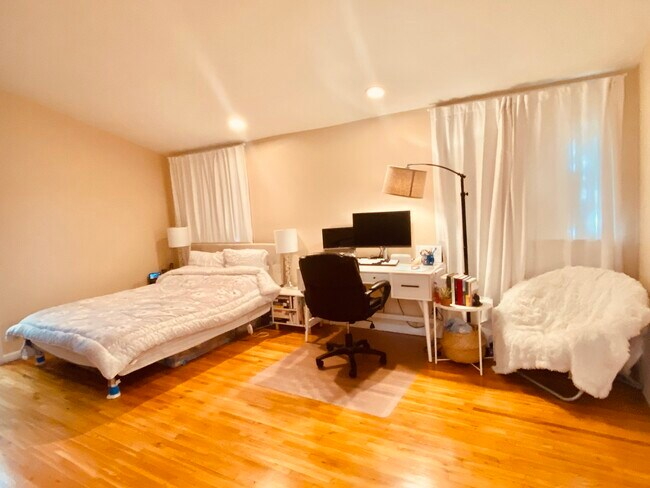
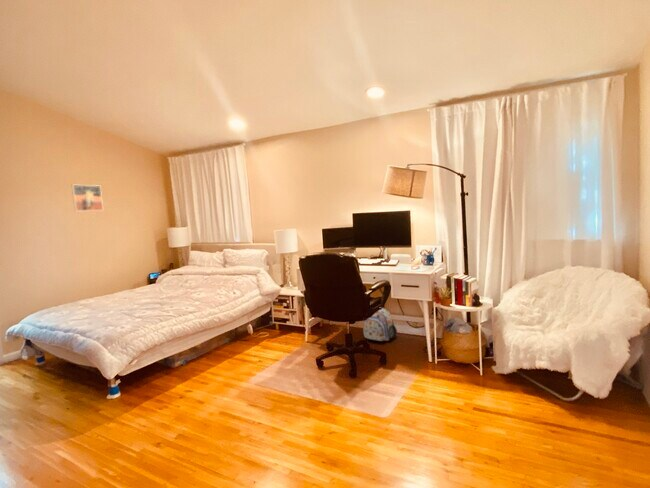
+ backpack (377, 323)
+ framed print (88, 198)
